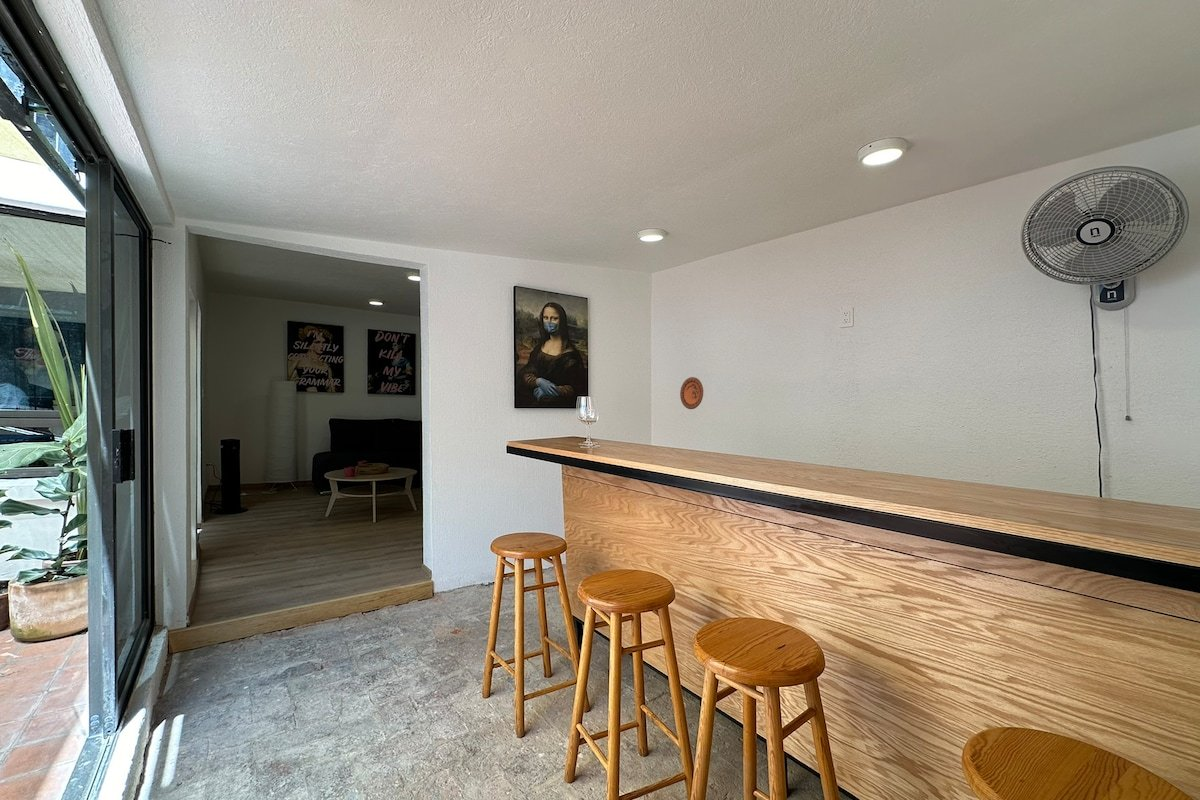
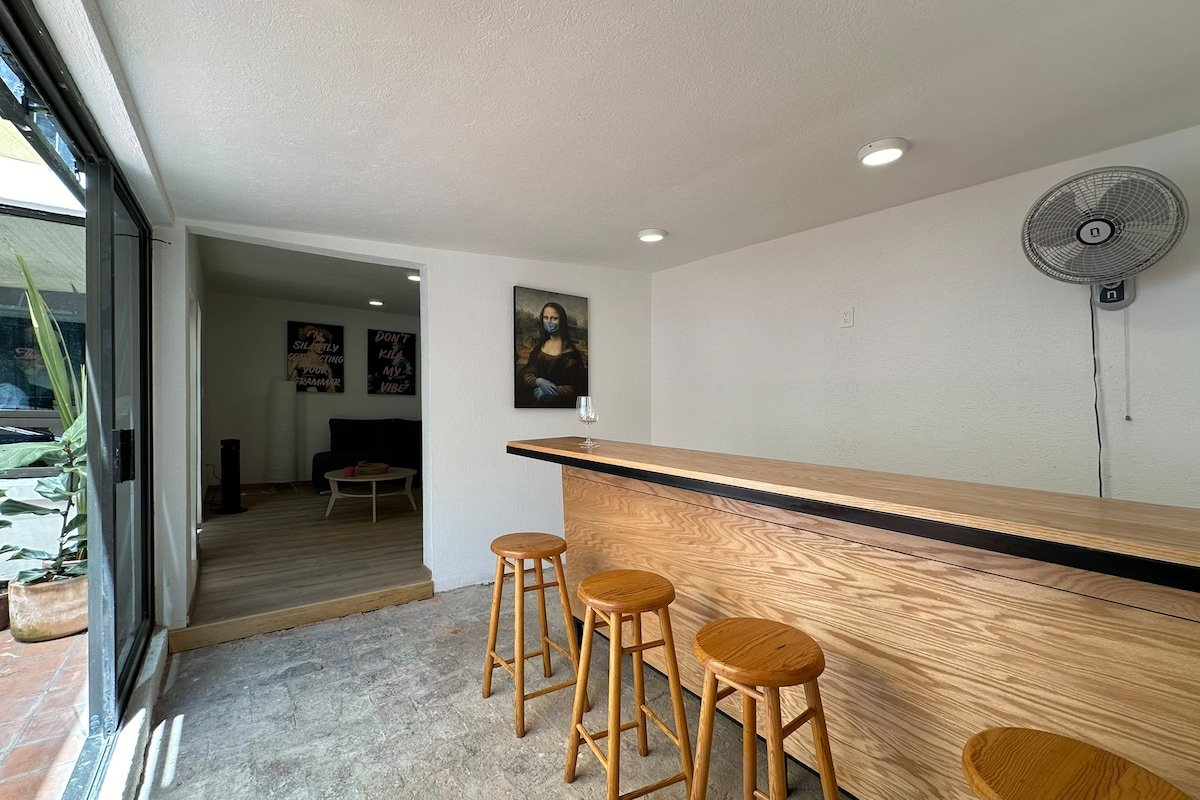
- decorative plate (691, 393)
